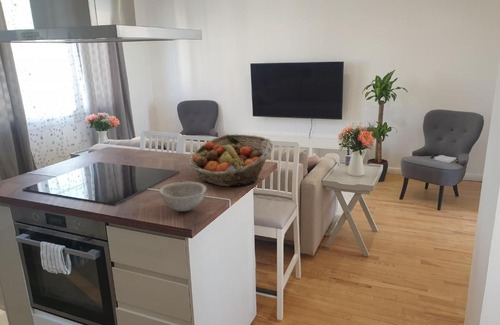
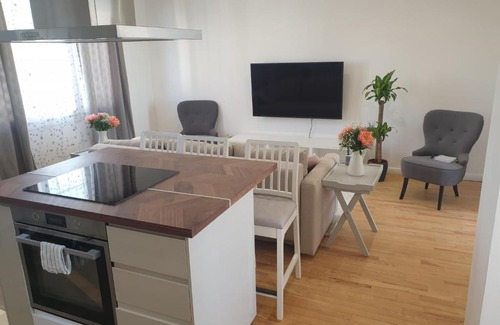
- bowl (183, 198)
- fruit basket (230, 159)
